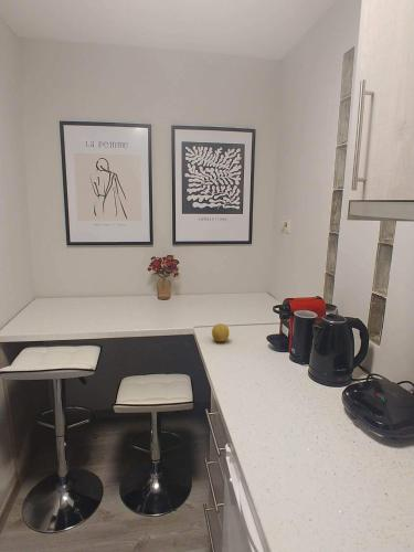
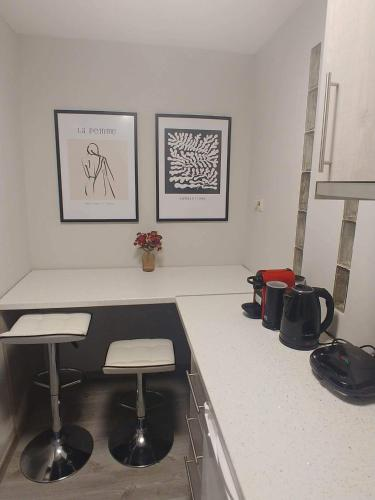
- fruit (220, 332)
